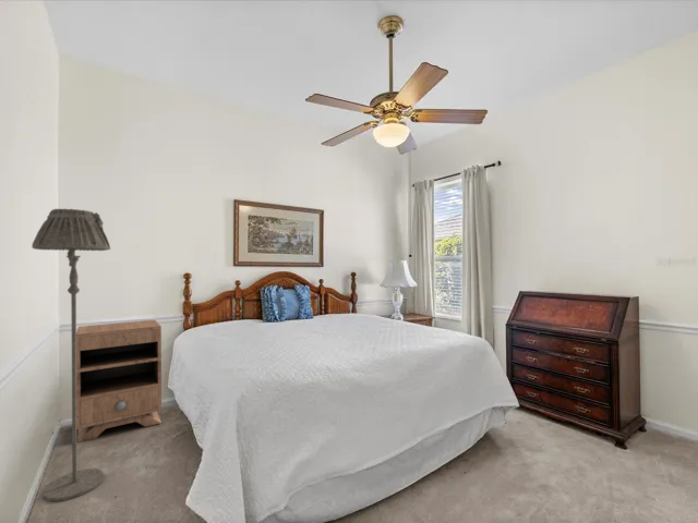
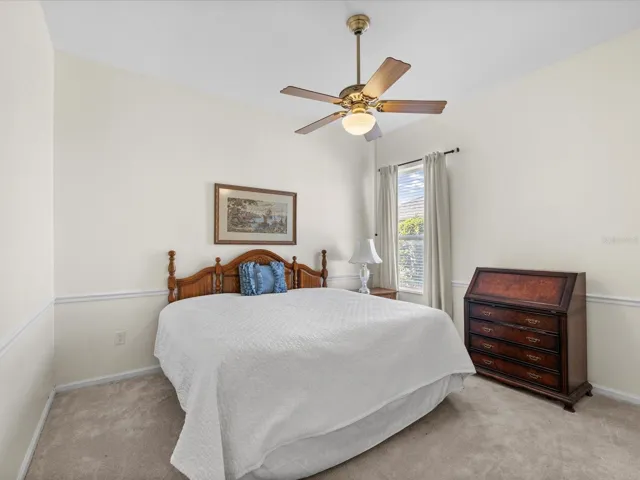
- floor lamp (73, 348)
- nightstand (120, 375)
